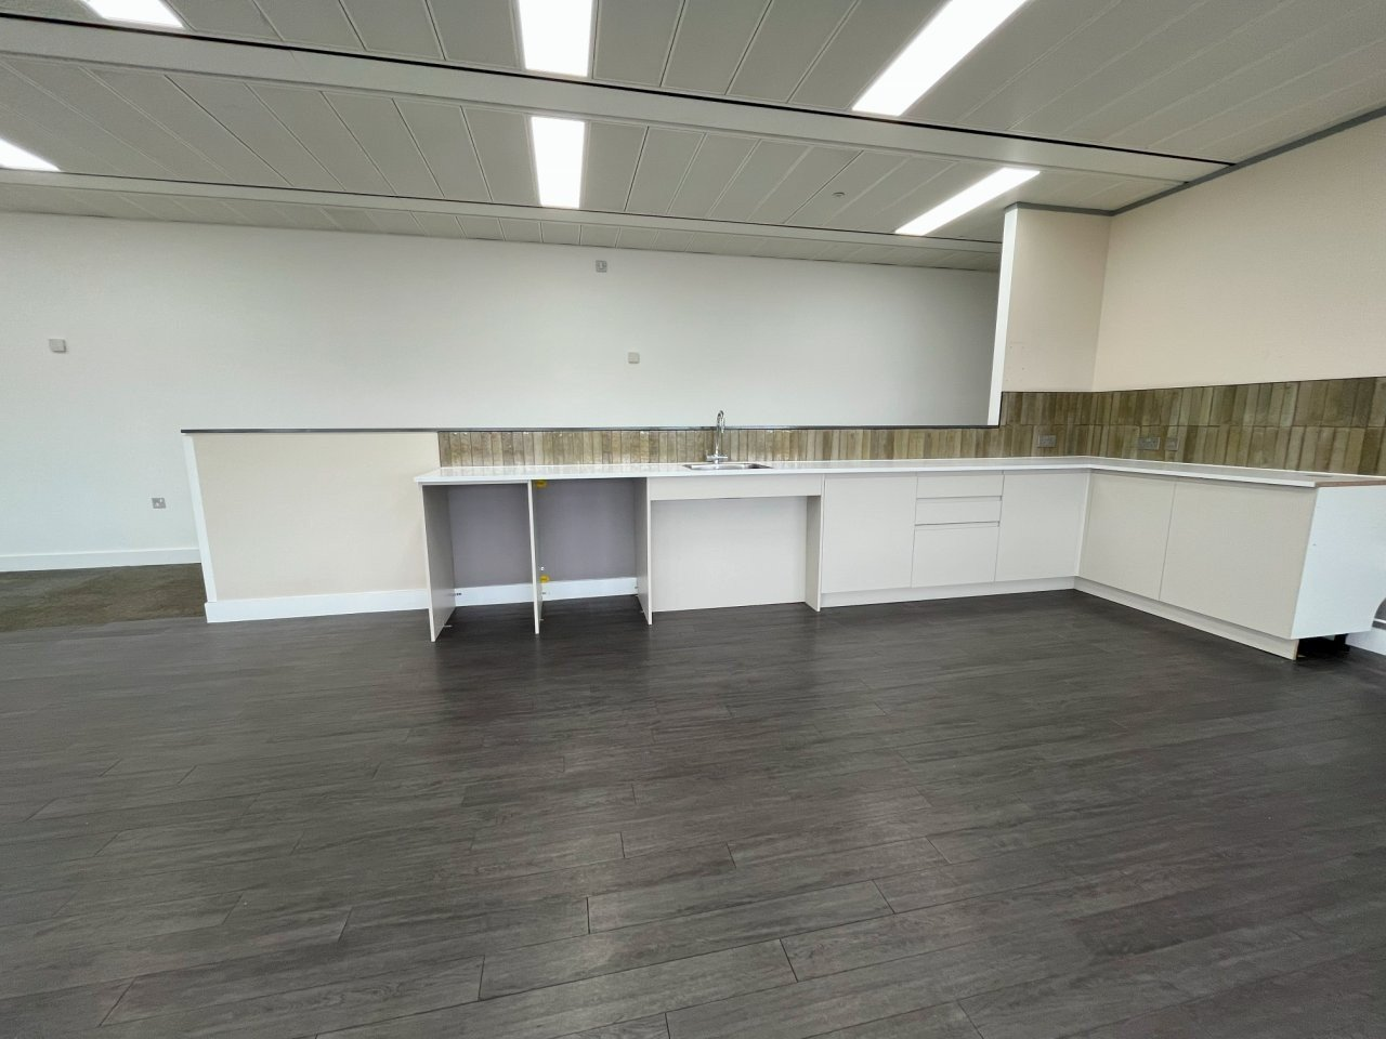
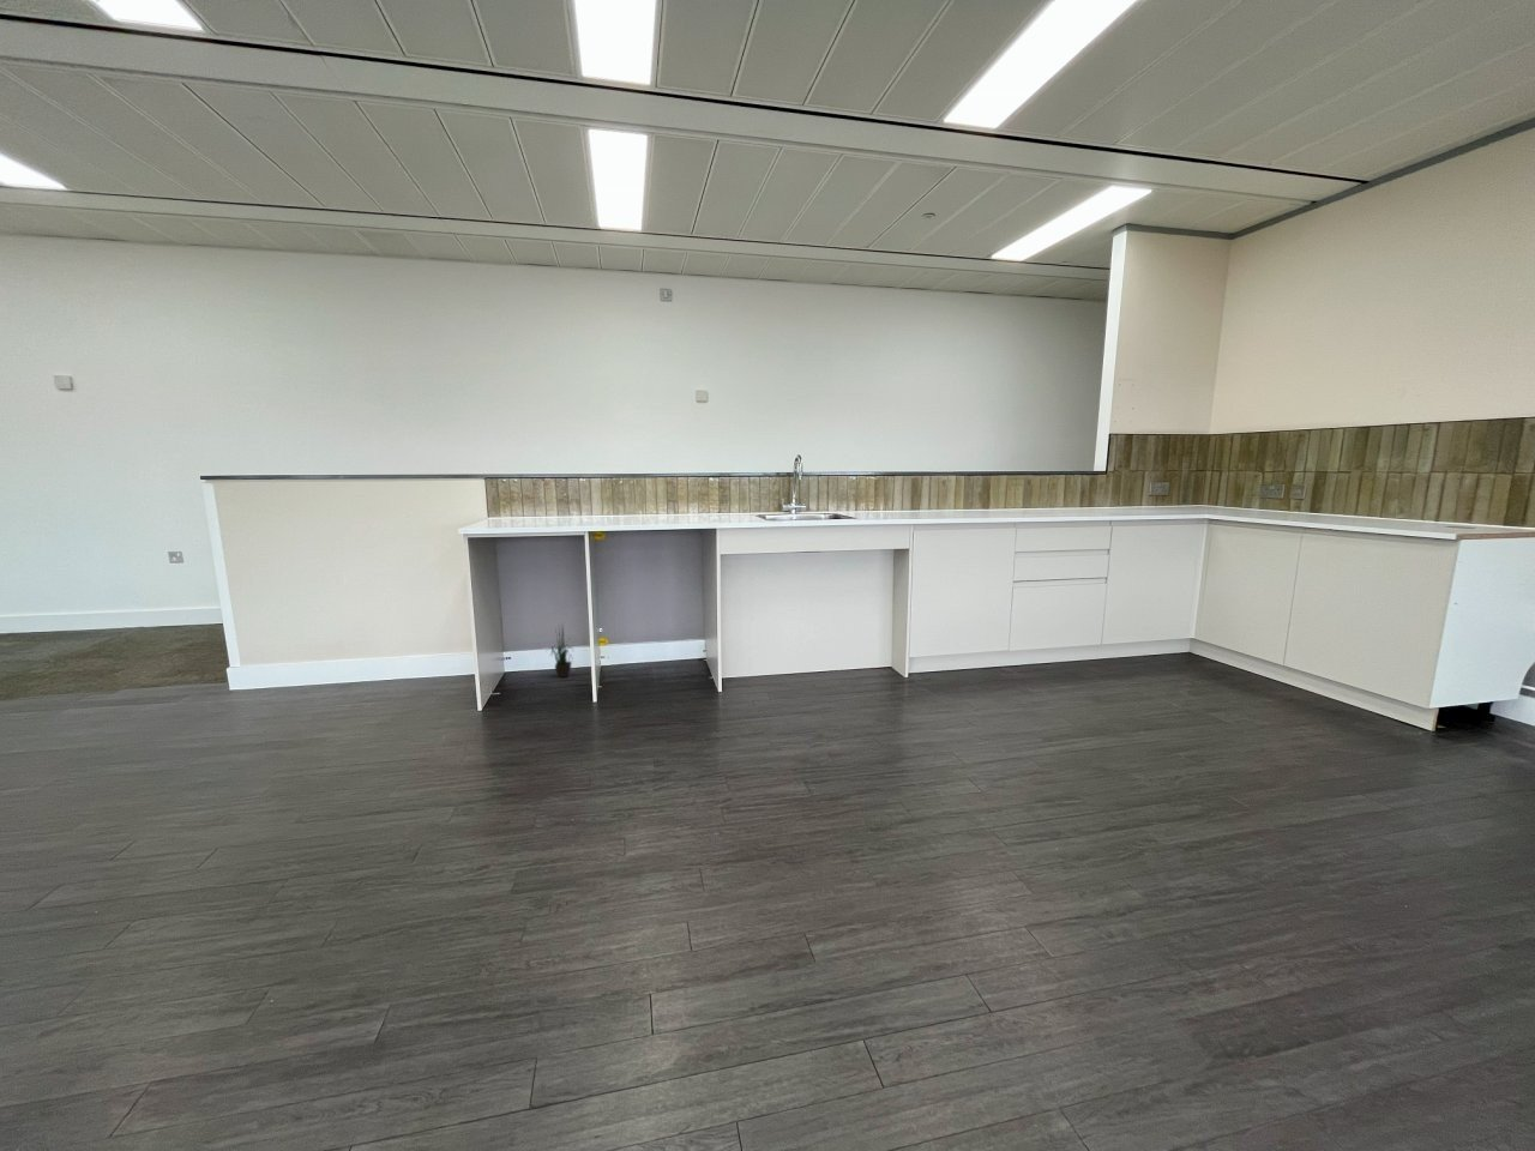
+ potted plant (560, 647)
